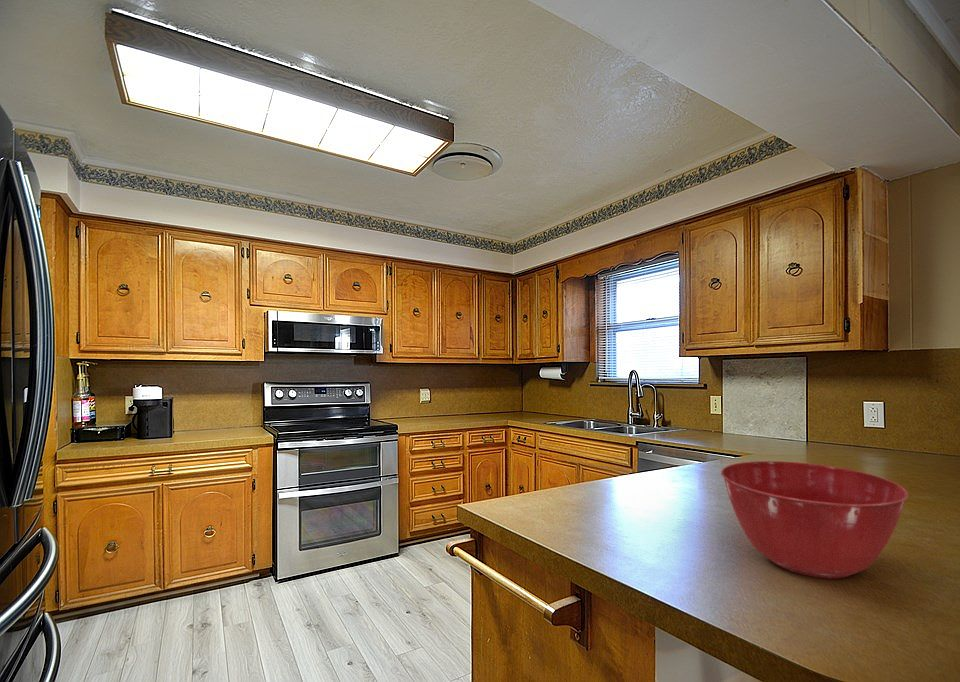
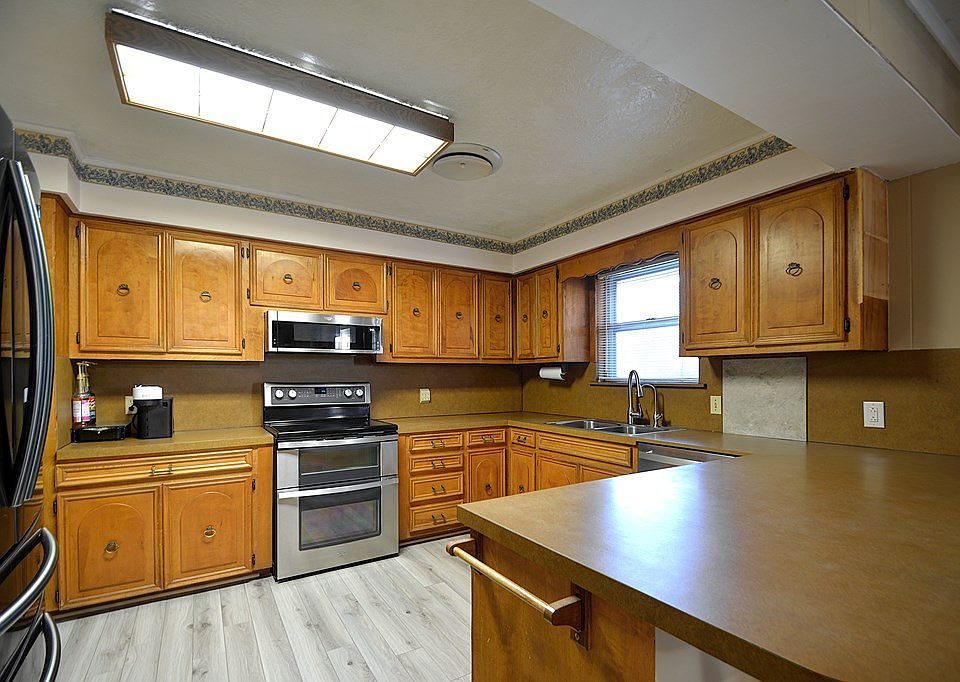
- mixing bowl (806, 519)
